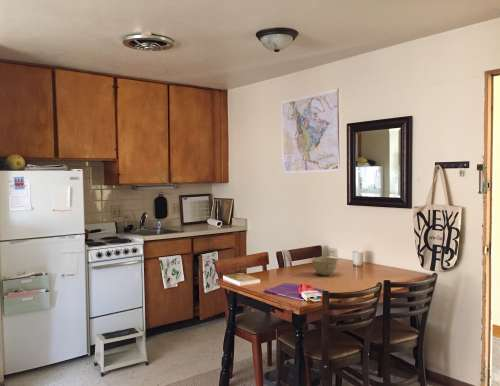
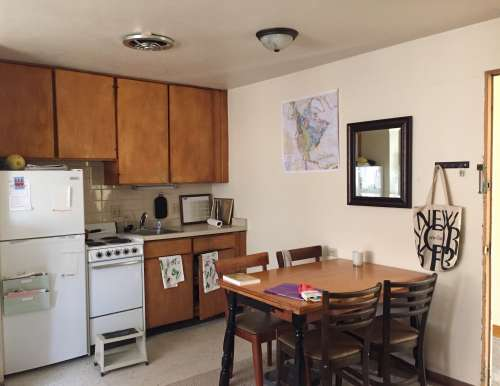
- bowl (324, 266)
